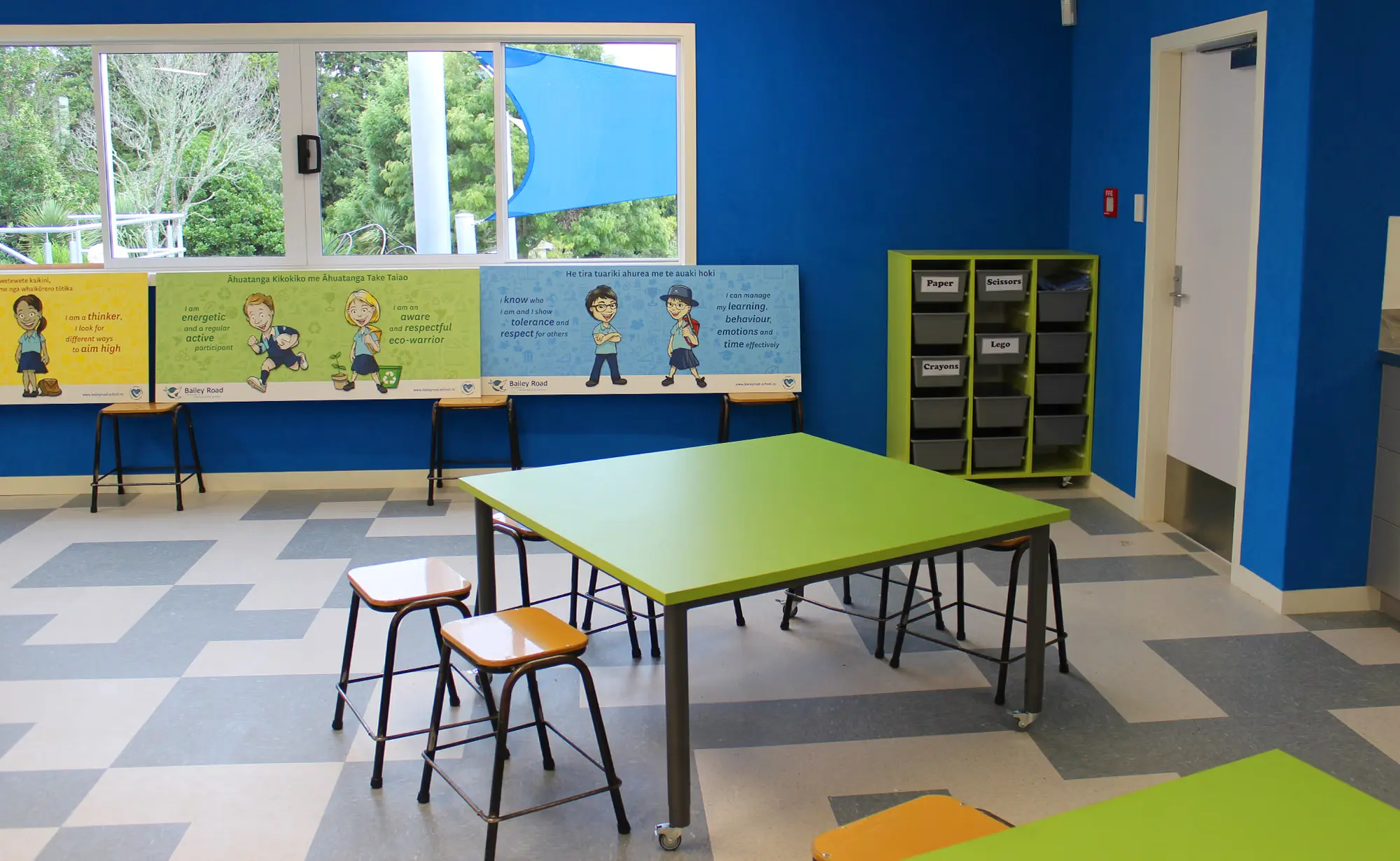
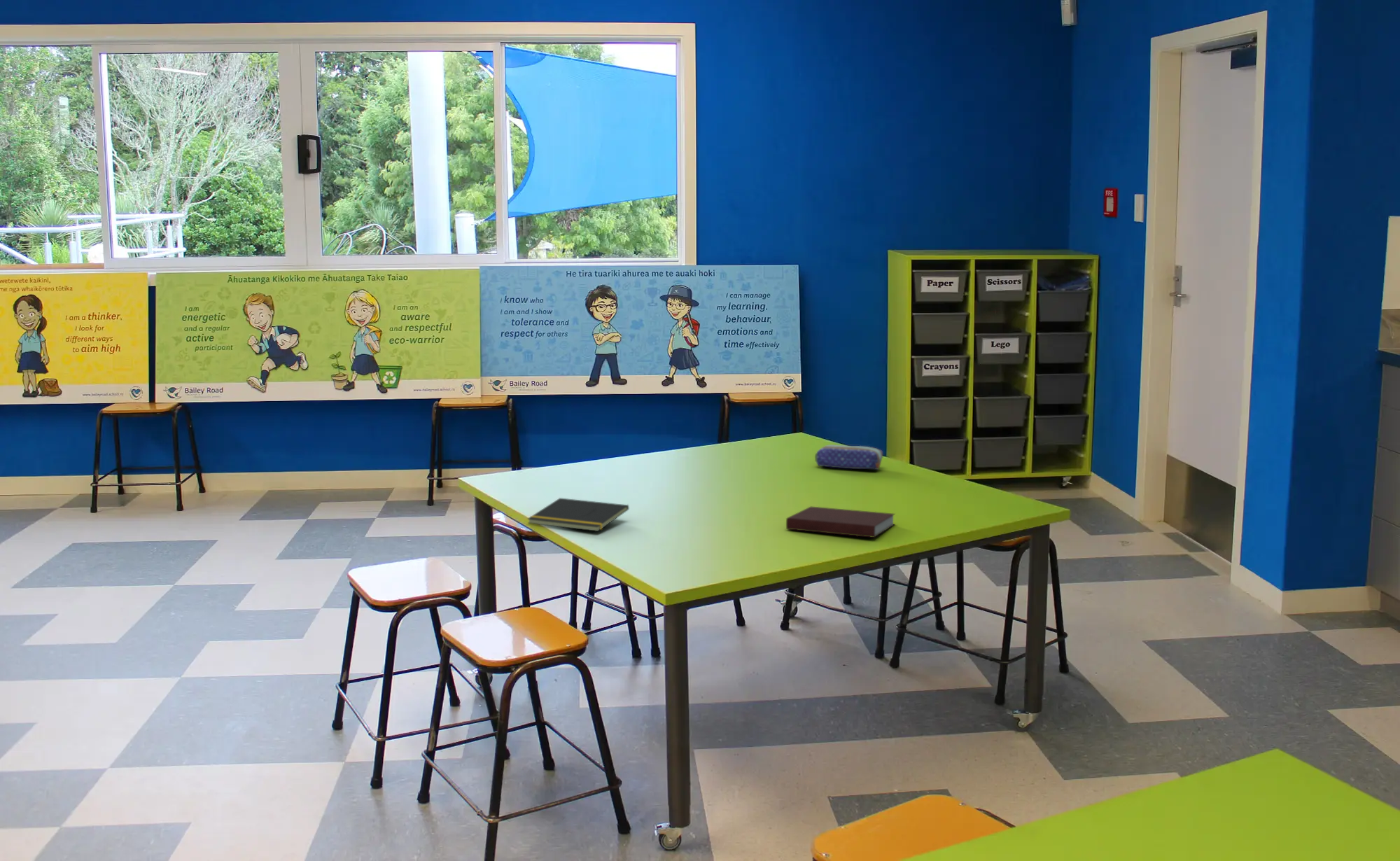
+ notepad (578, 514)
+ notebook (841, 521)
+ pencil case (848, 456)
